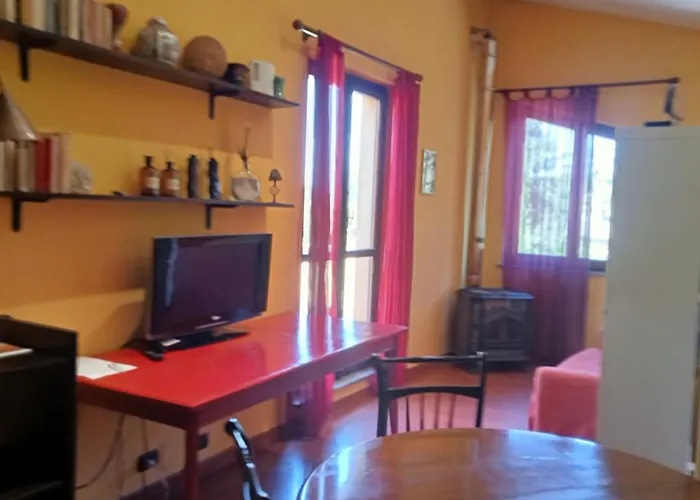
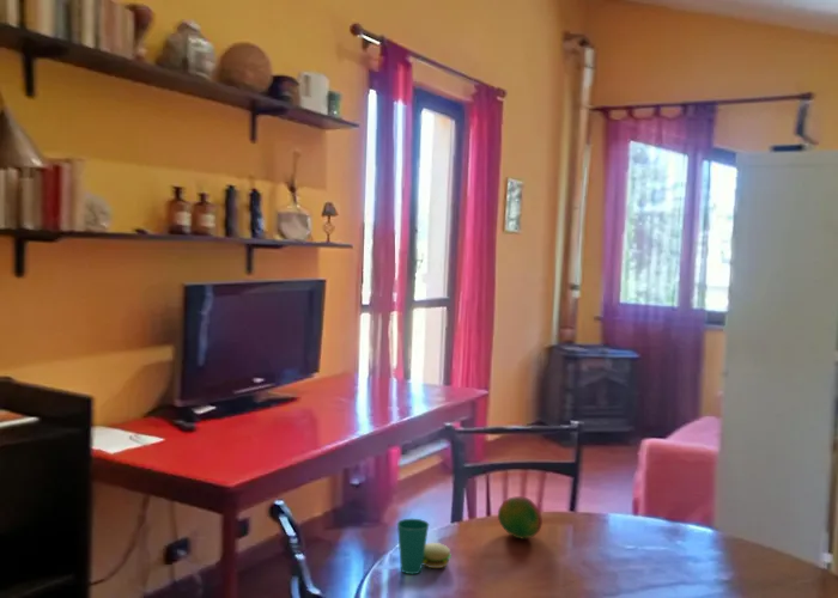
+ cup (424, 544)
+ fruit (521, 517)
